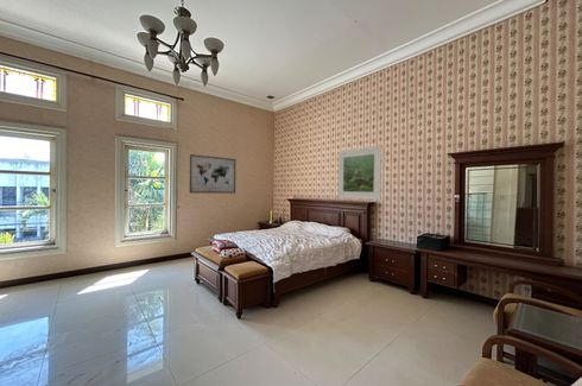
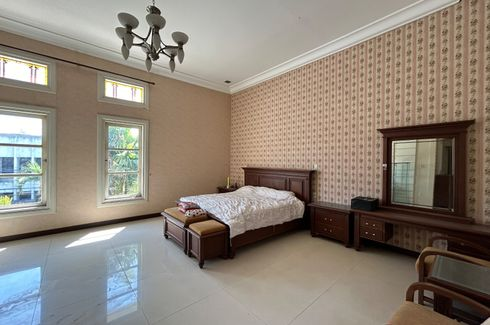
- wall art (214, 175)
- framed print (358, 173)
